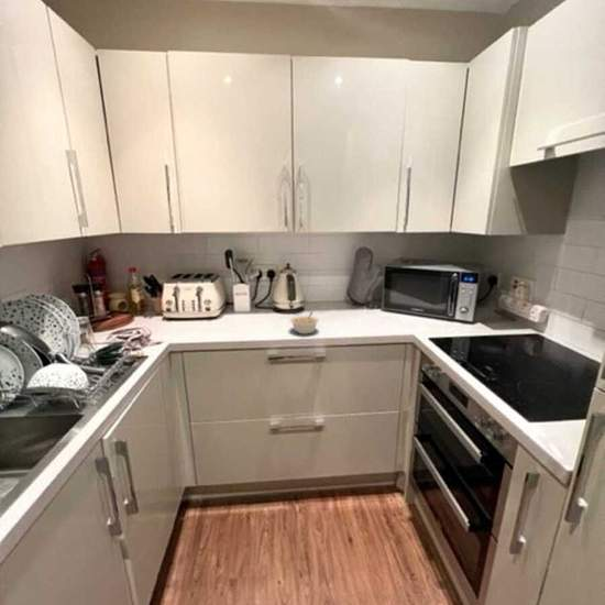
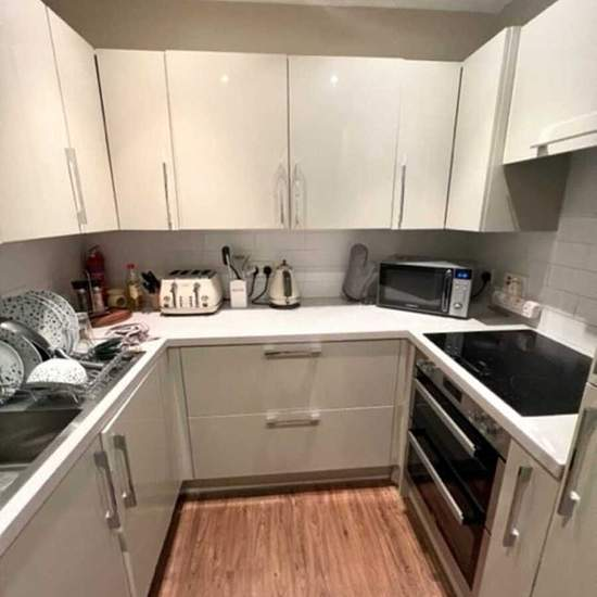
- legume (304, 323)
